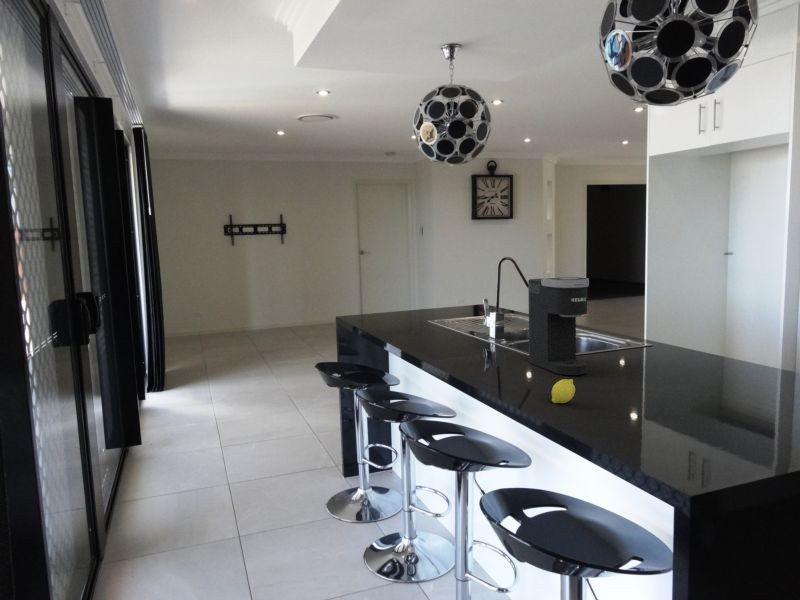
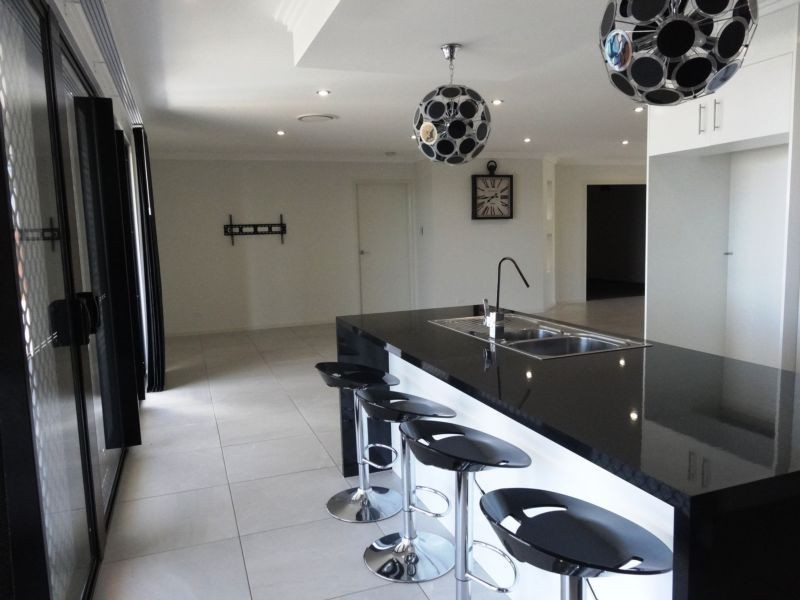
- coffee maker (557, 322)
- fruit (563, 391)
